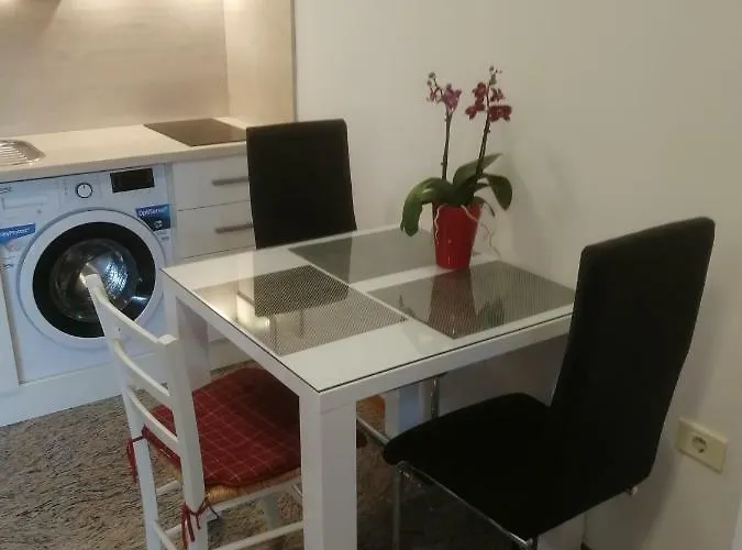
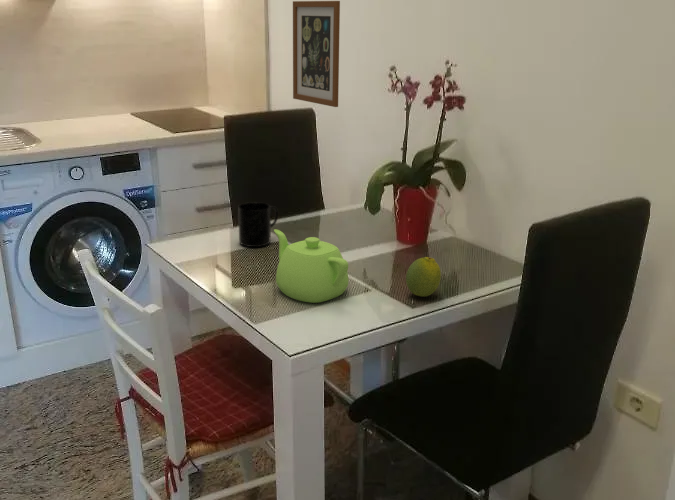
+ wall art (314, 53)
+ teapot (309, 263)
+ mug (259, 224)
+ fruit (423, 276)
